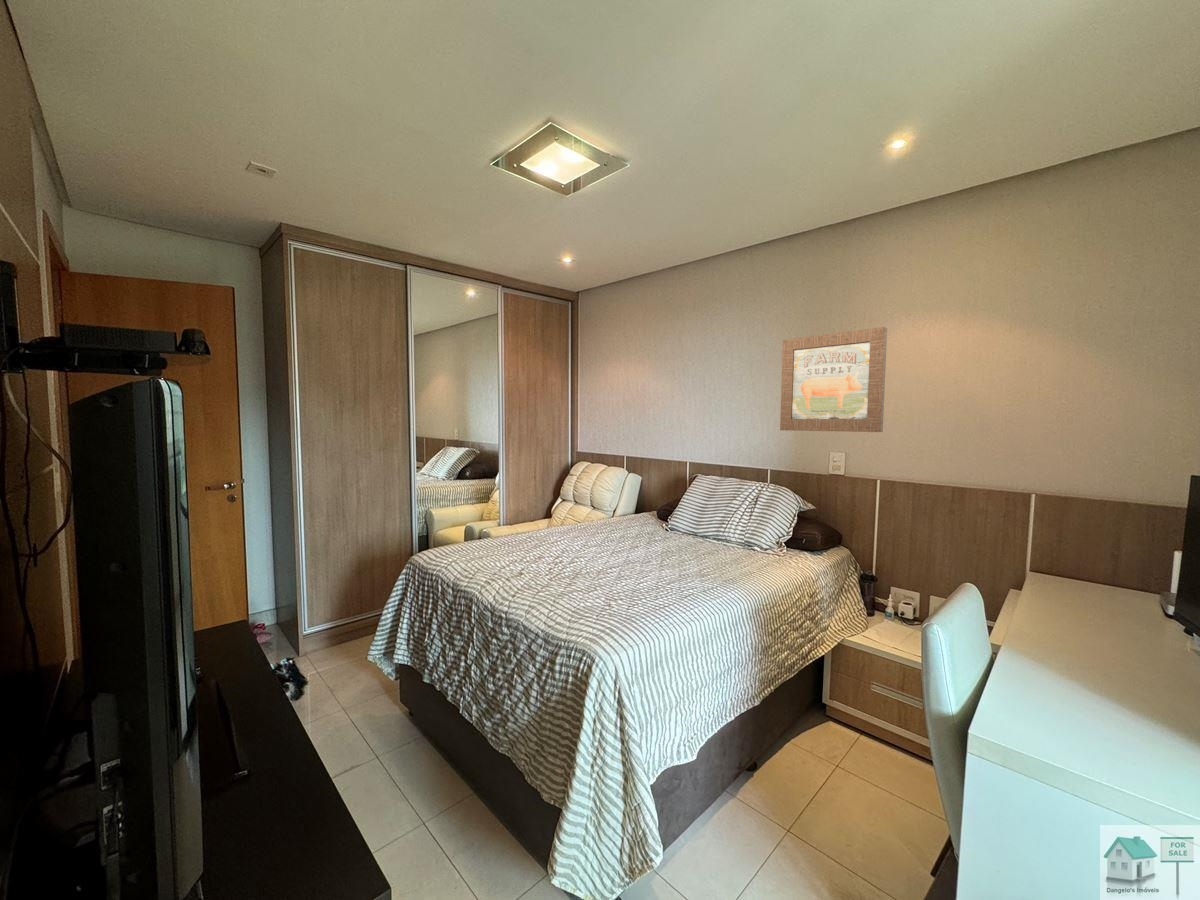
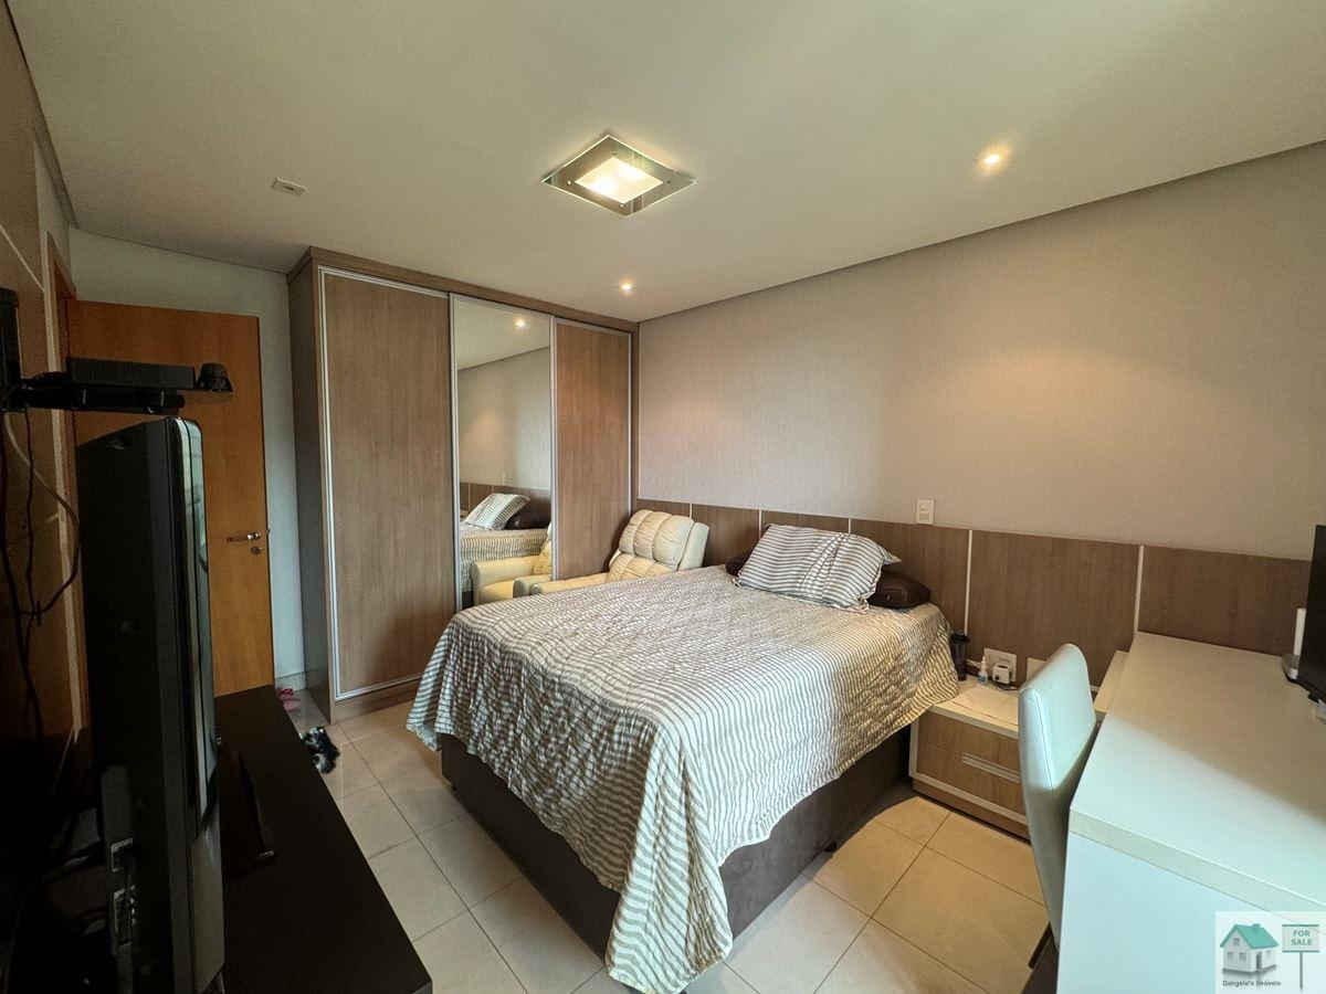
- wall art (829, 382)
